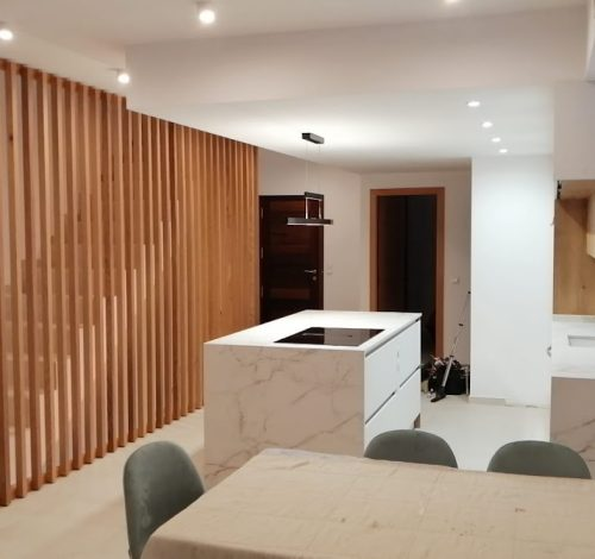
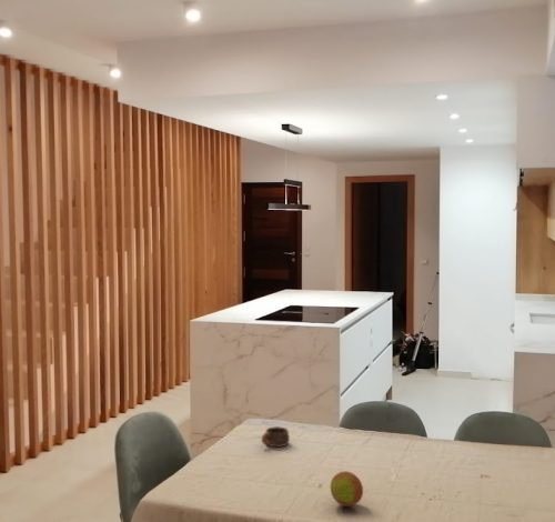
+ fruit (346, 489)
+ cup (273, 436)
